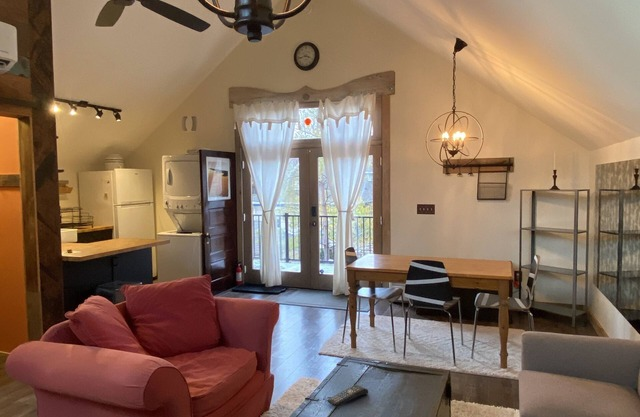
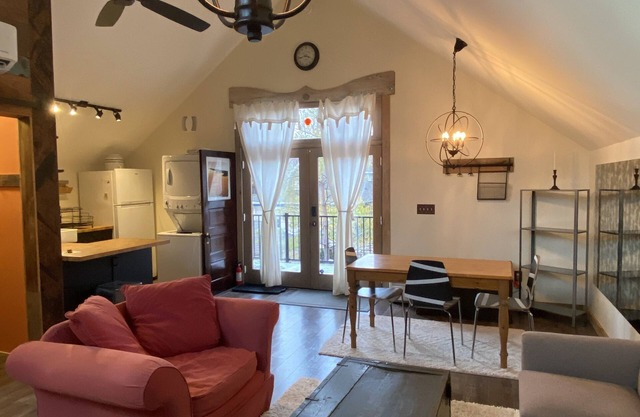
- remote control (348, 395)
